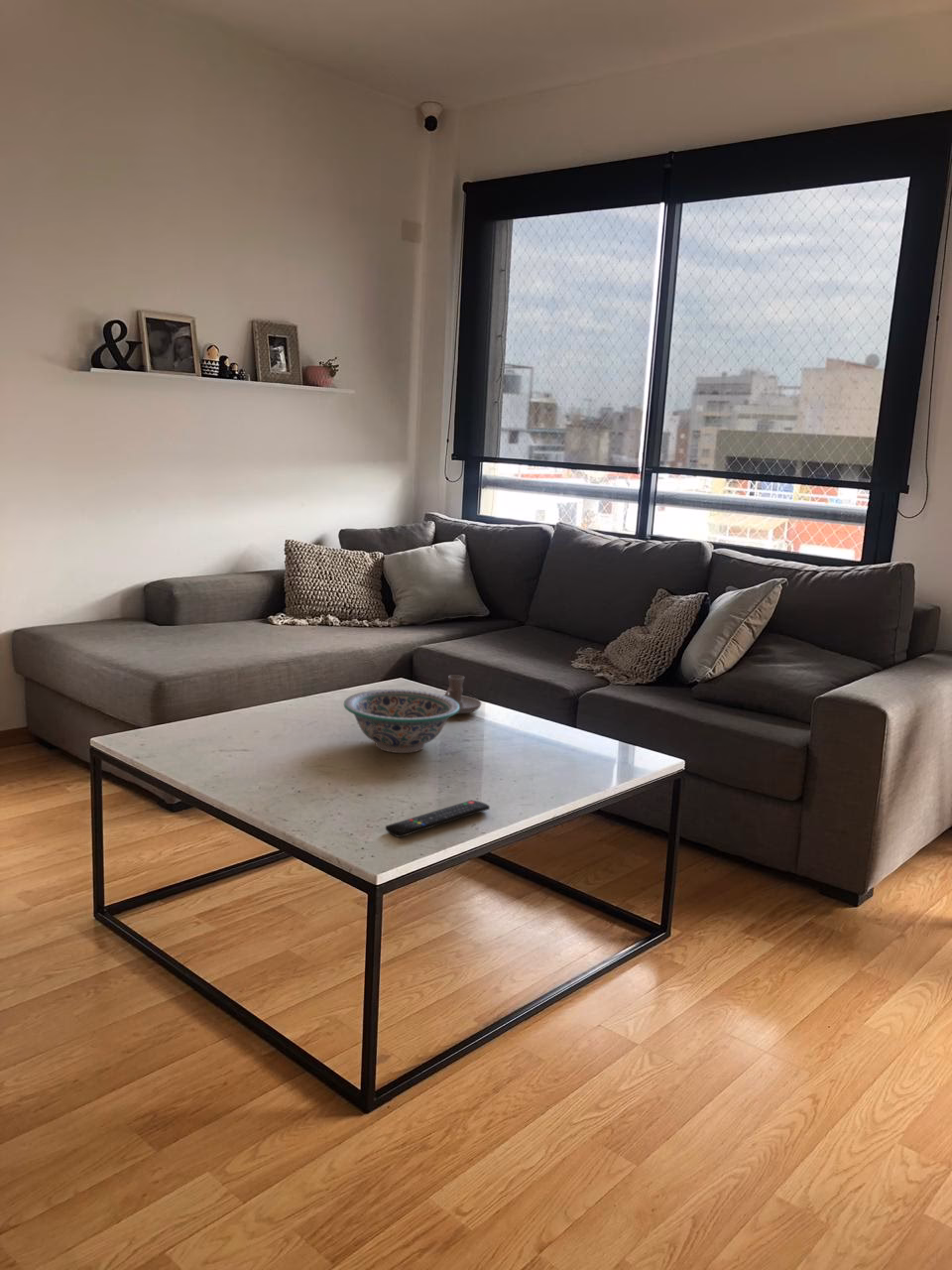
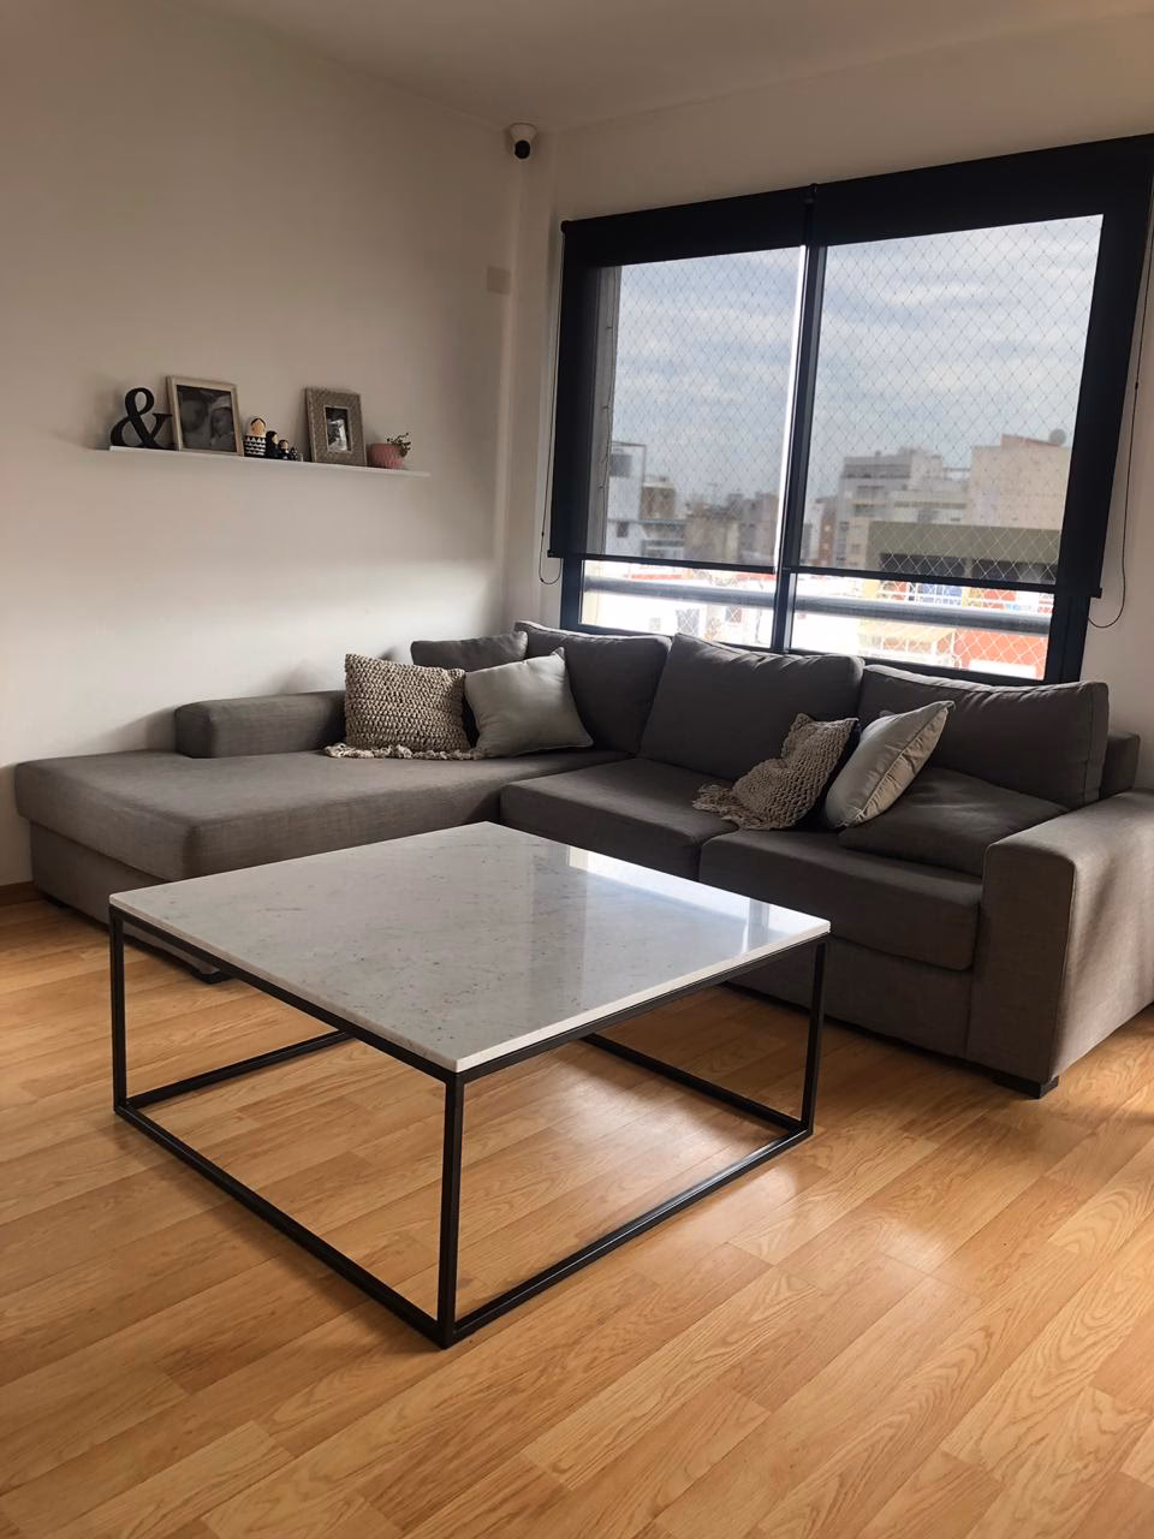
- candle holder (453, 695)
- decorative bowl (401, 724)
- remote control (439, 818)
